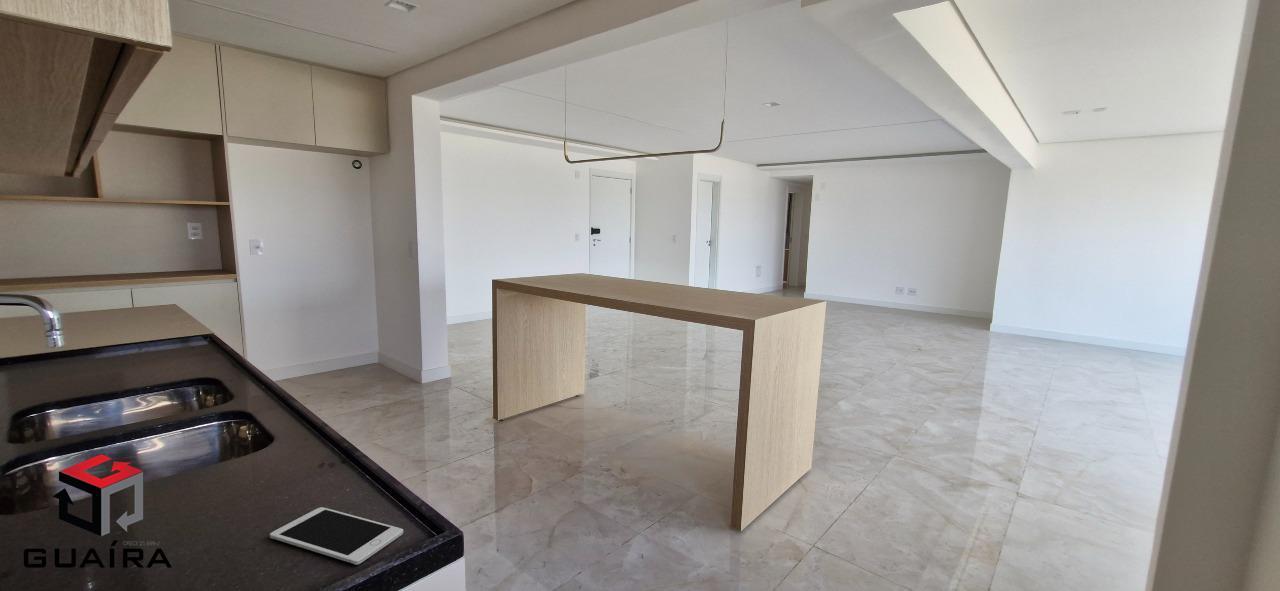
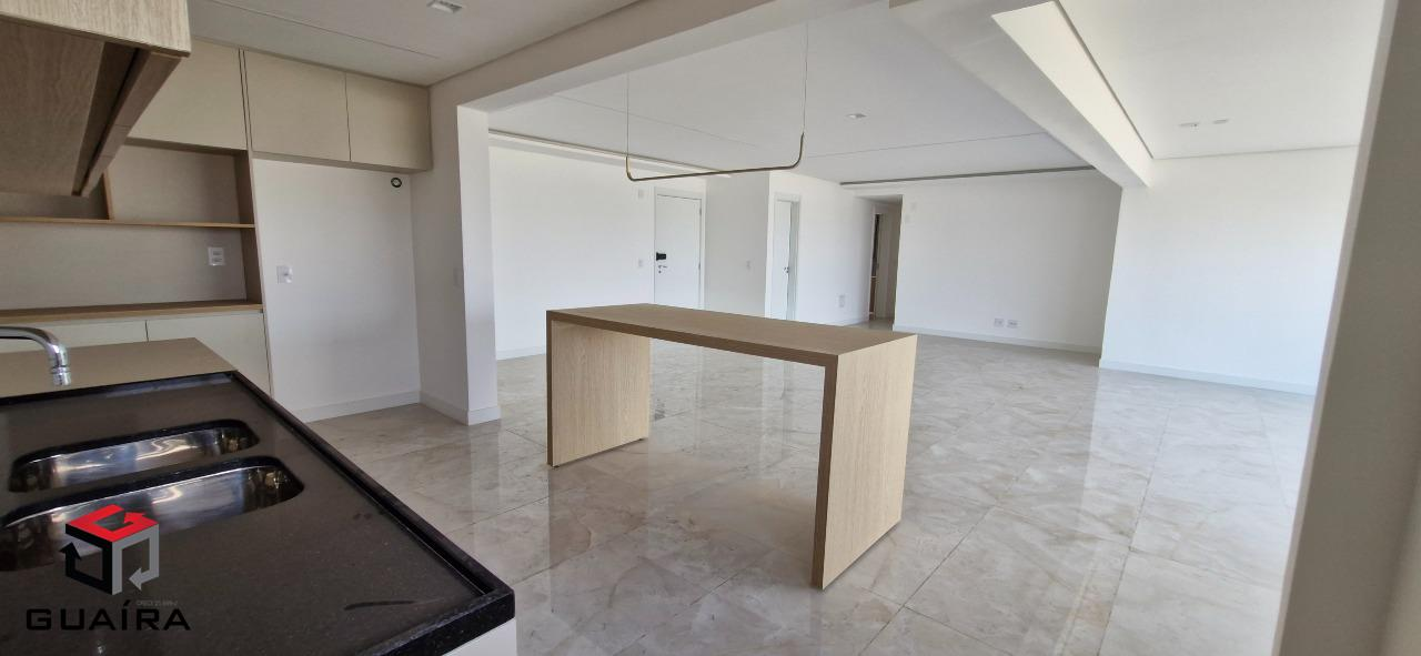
- cell phone (337, 533)
